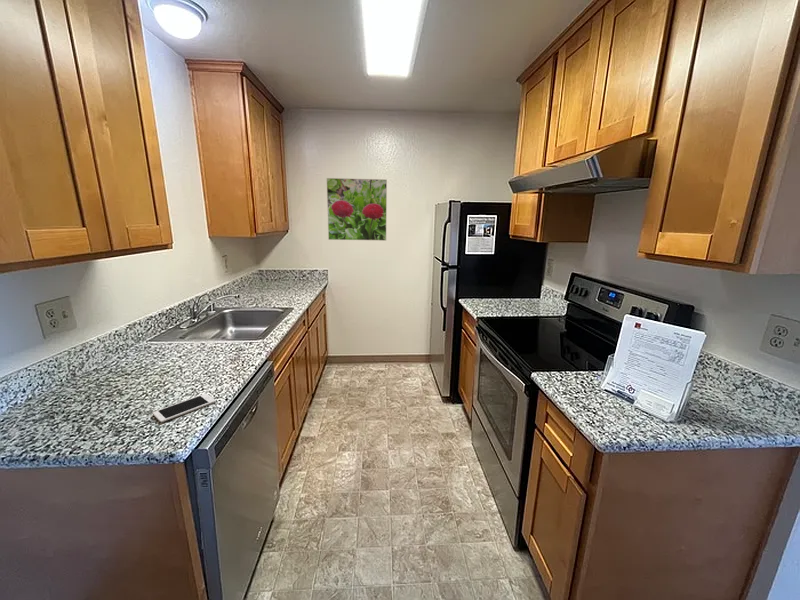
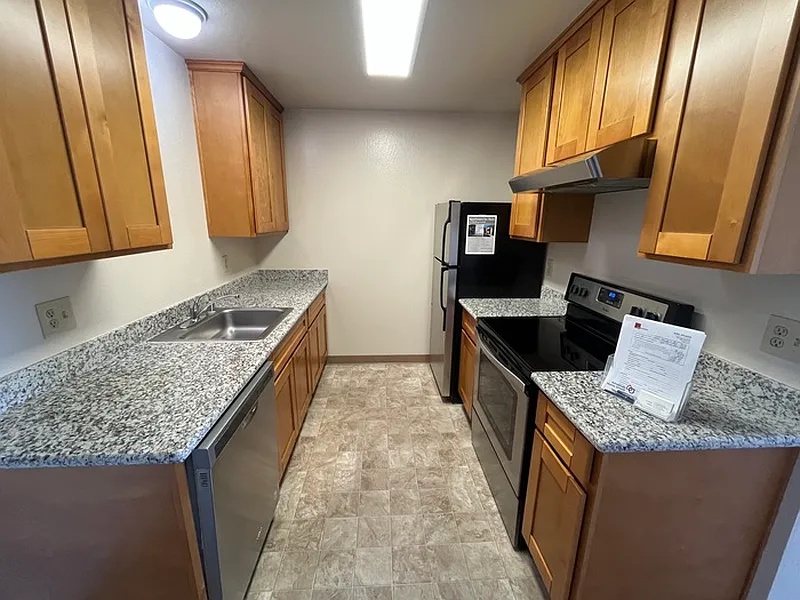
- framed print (357, 210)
- cell phone (185, 407)
